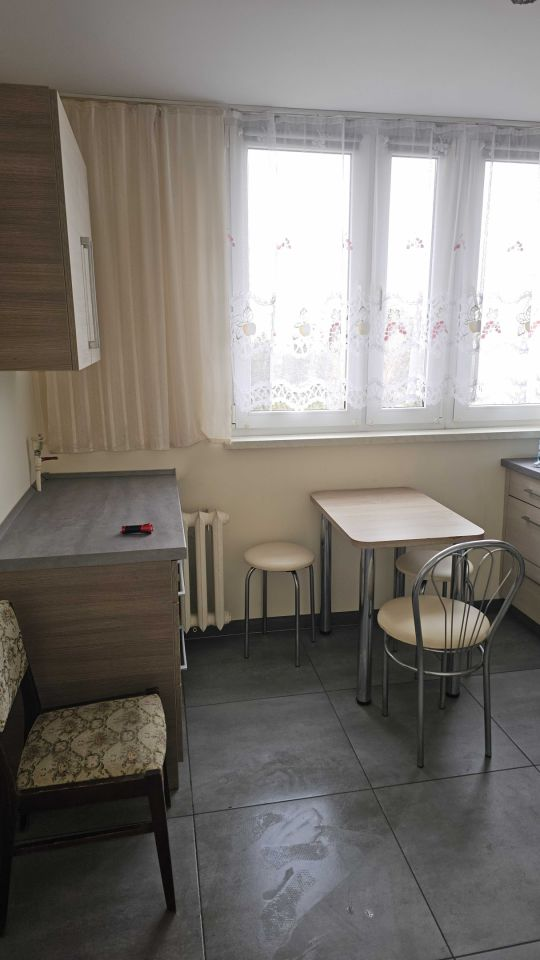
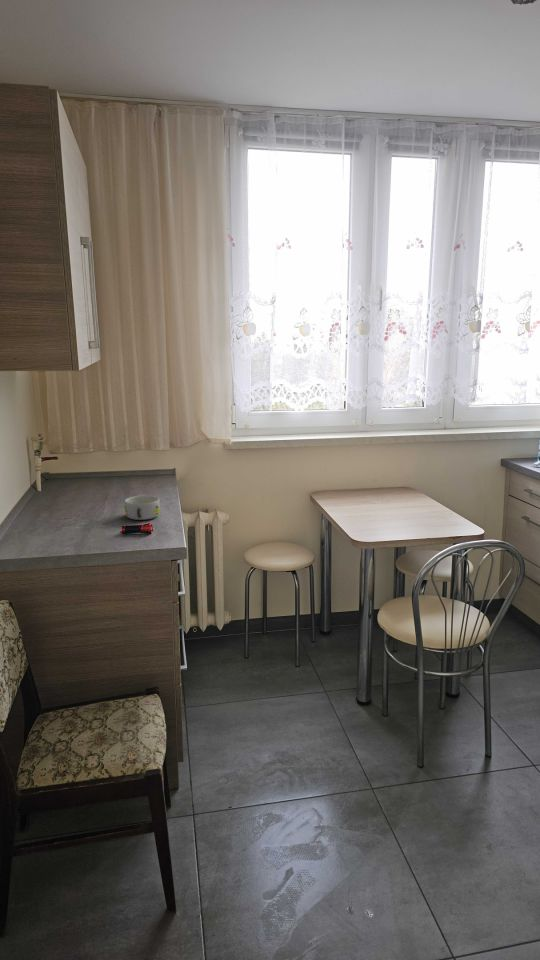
+ bowl (141, 508)
